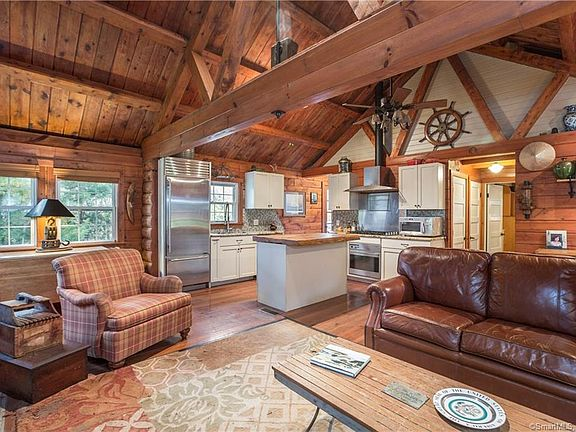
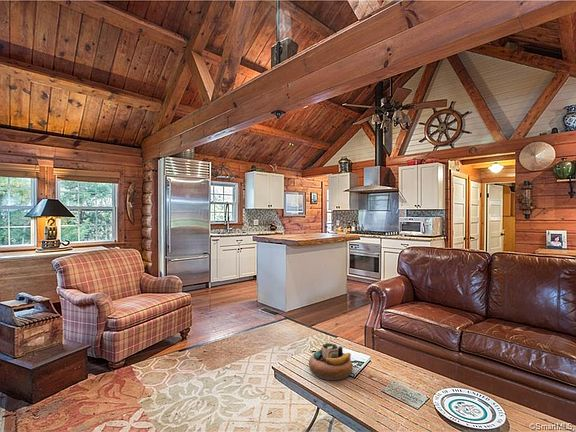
+ decorative bowl (330, 356)
